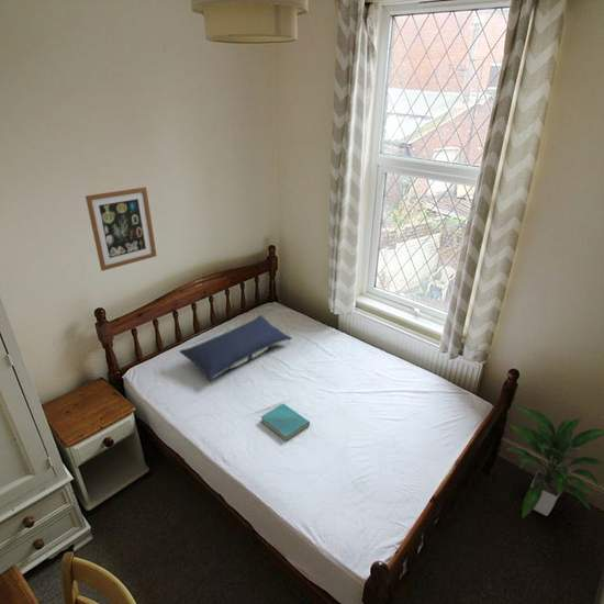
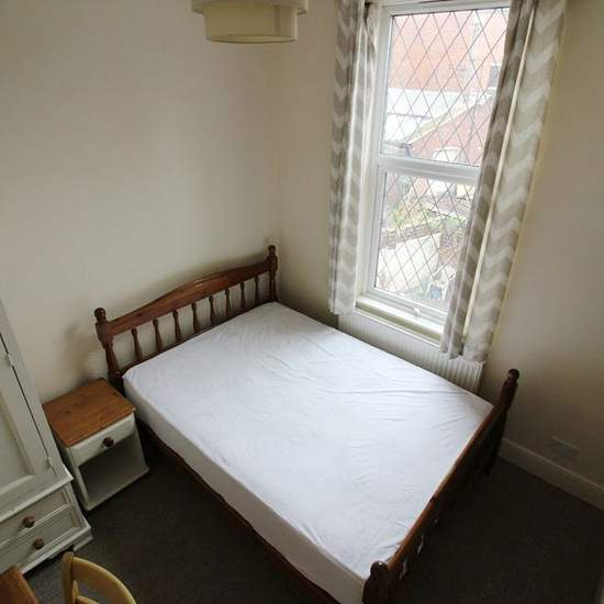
- book (284, 421)
- indoor plant (549, 463)
- wall art (123, 228)
- pillow (237, 345)
